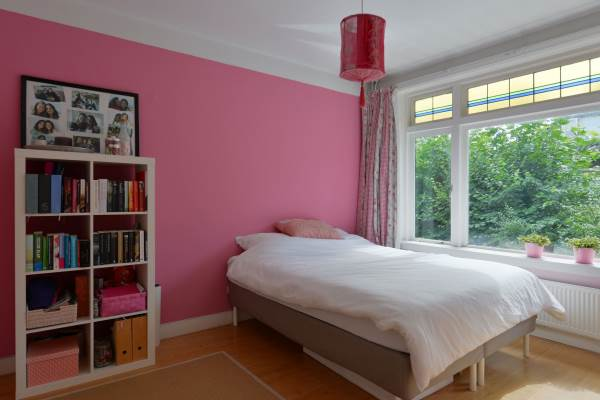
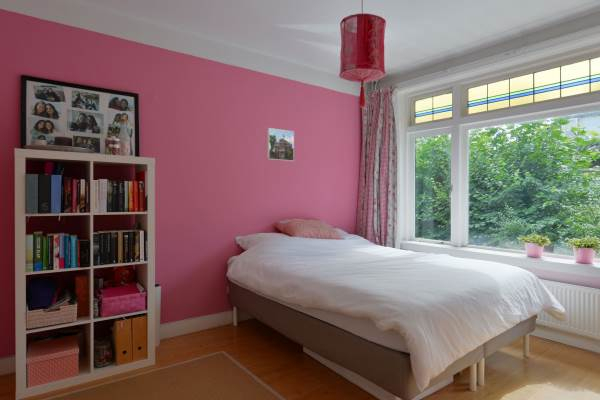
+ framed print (280, 145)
